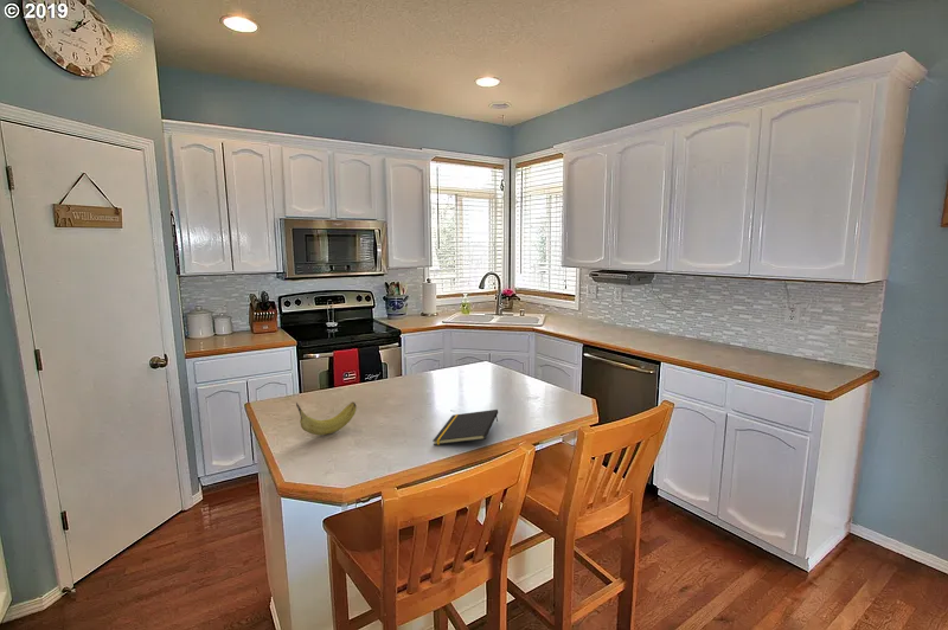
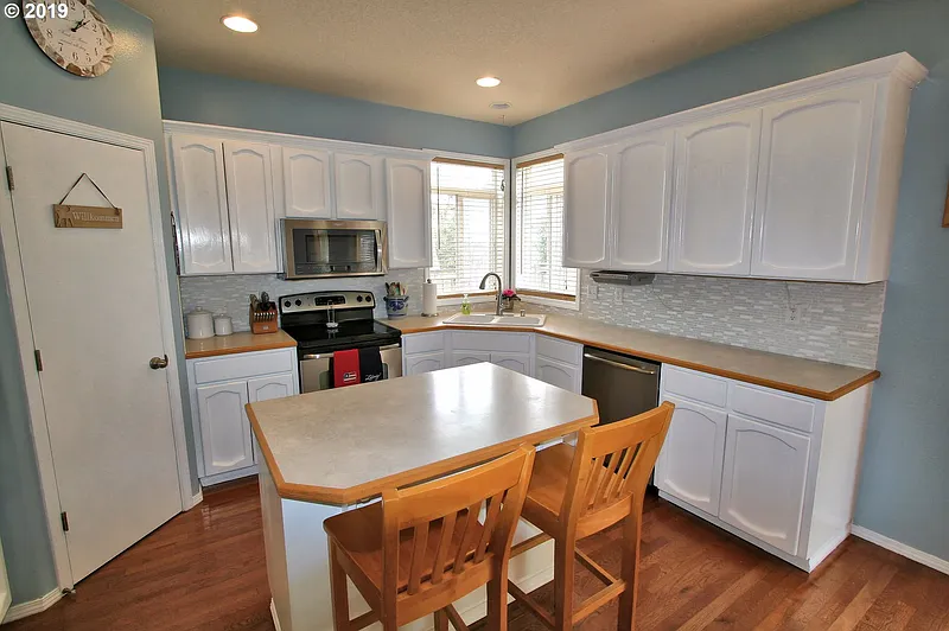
- fruit (331, 418)
- notepad (467, 425)
